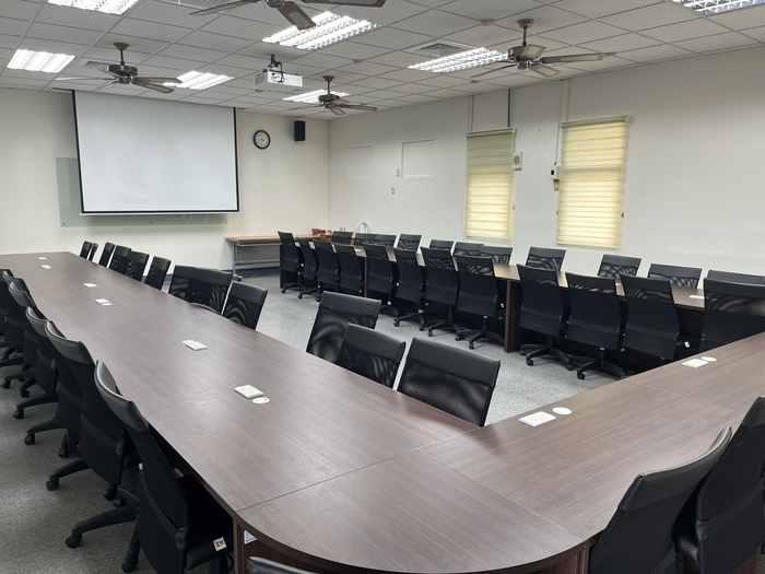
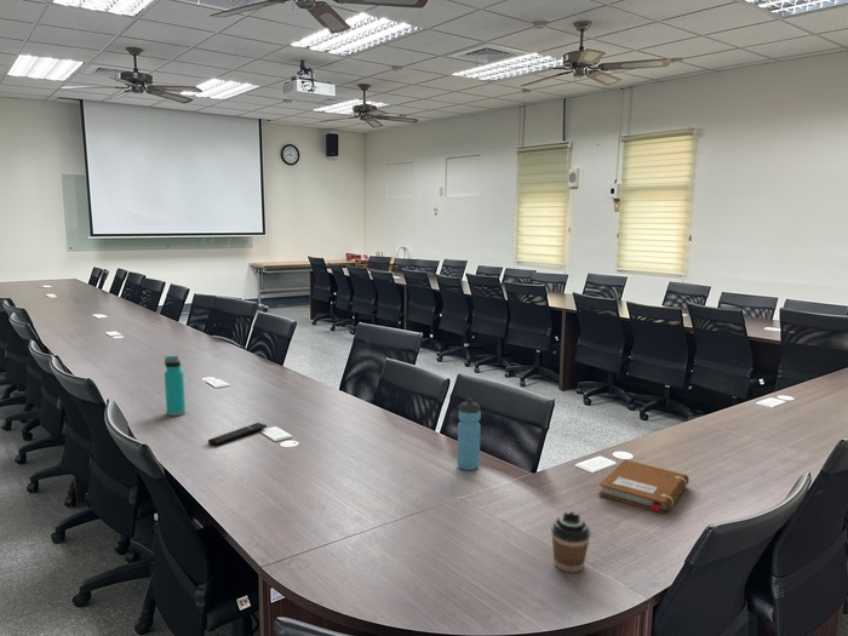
+ water bottle (174, 384)
+ water bottle (469, 432)
+ coffee cup (569, 540)
+ remote control (237, 434)
+ notebook (643, 485)
